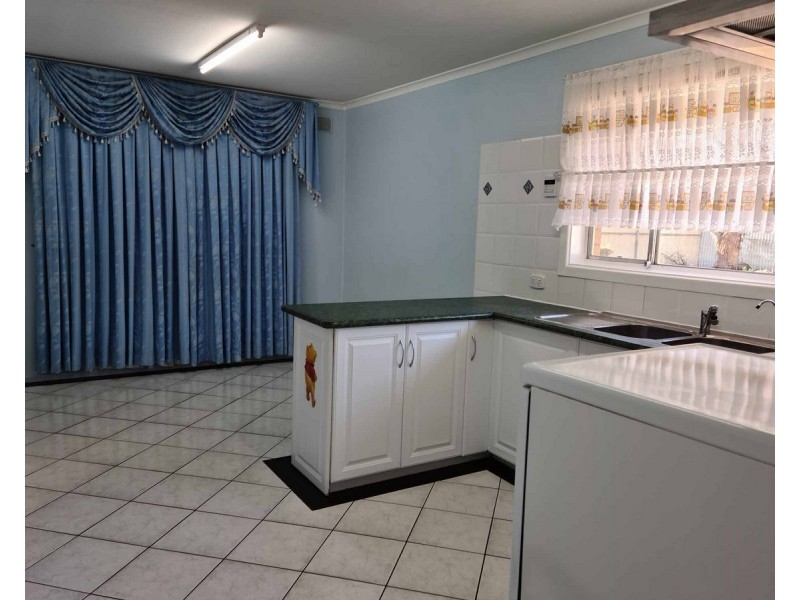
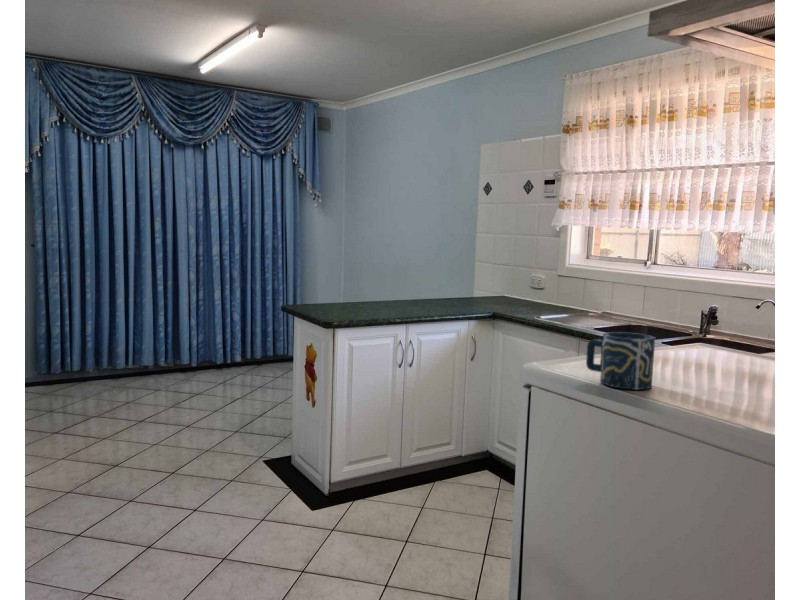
+ cup (619, 358)
